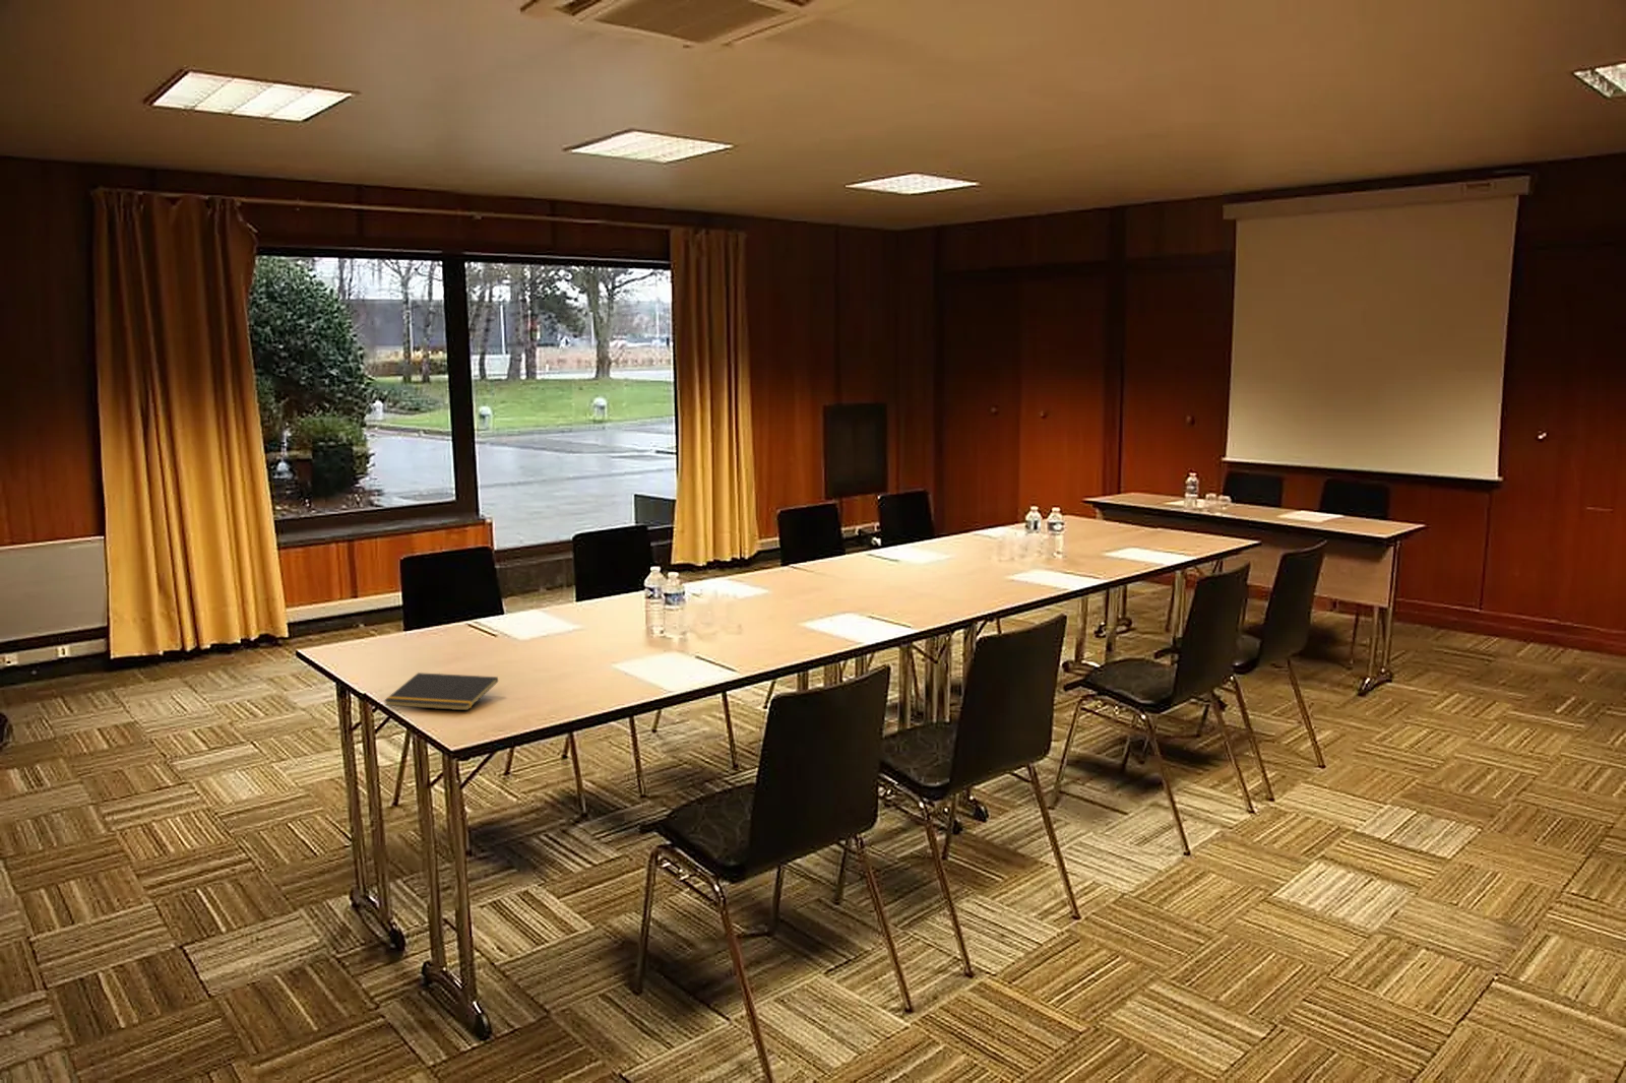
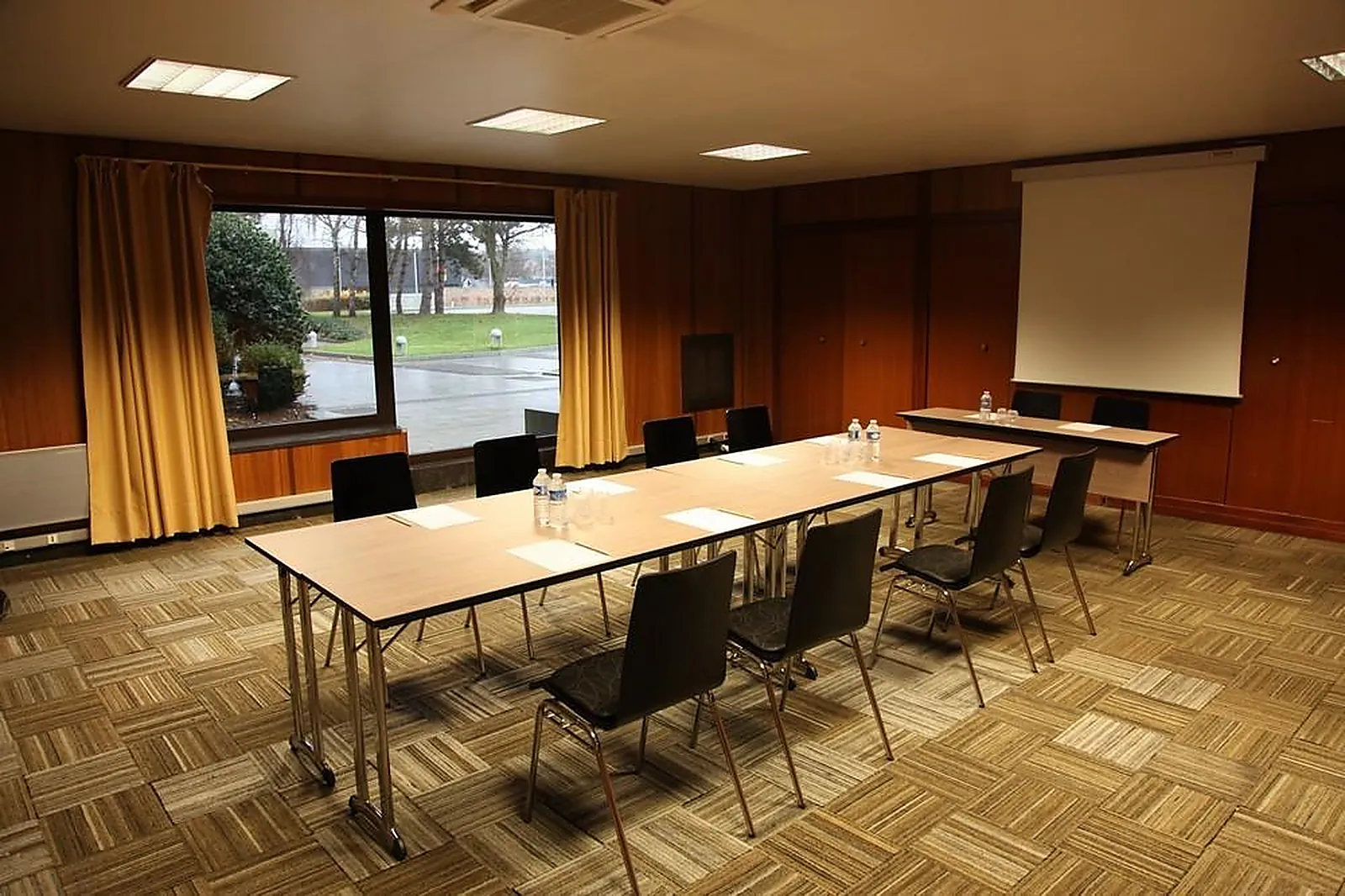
- notepad (442, 691)
